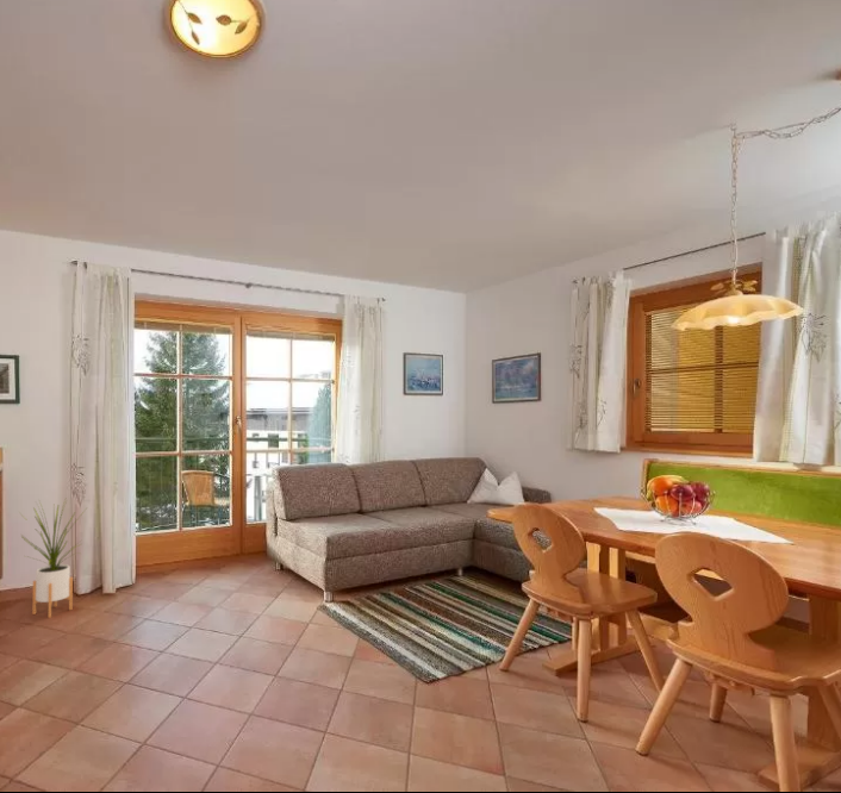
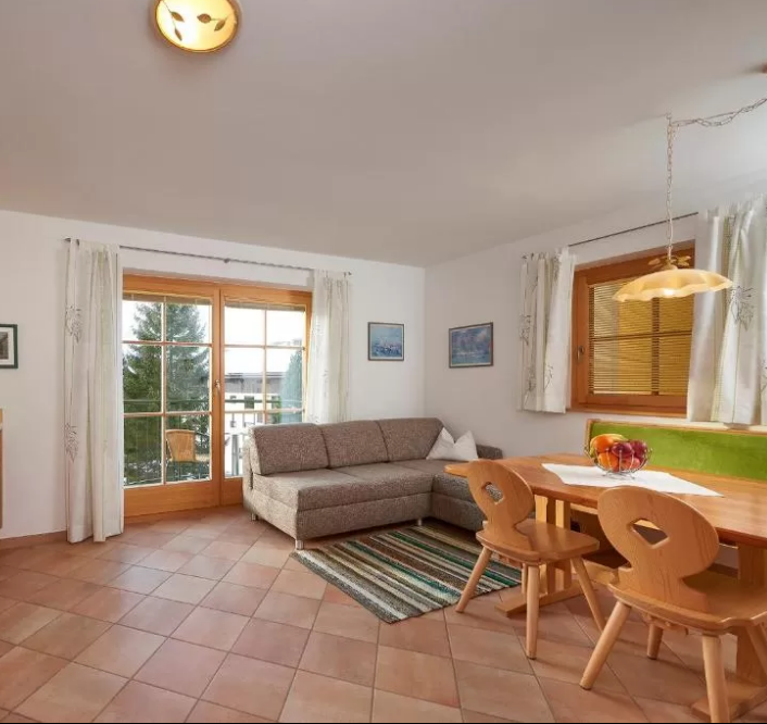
- house plant (55, 554)
